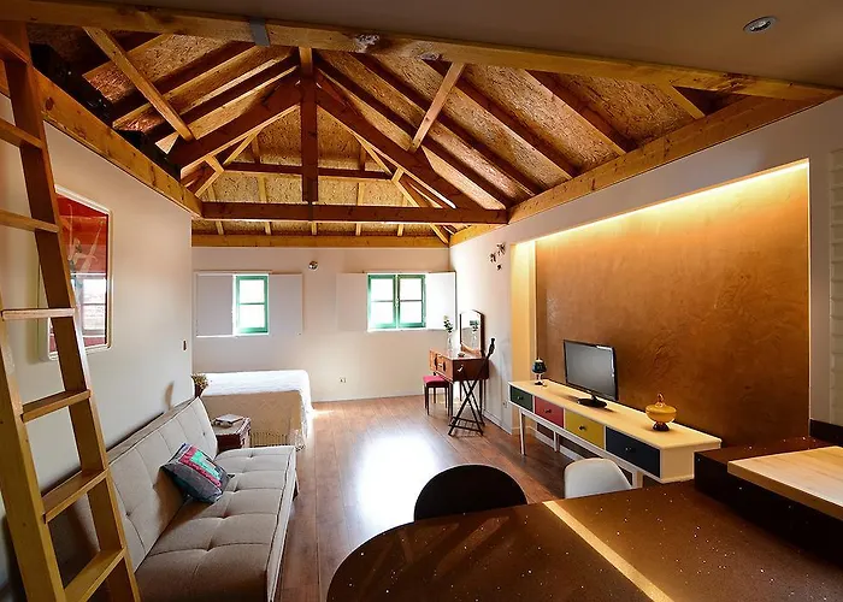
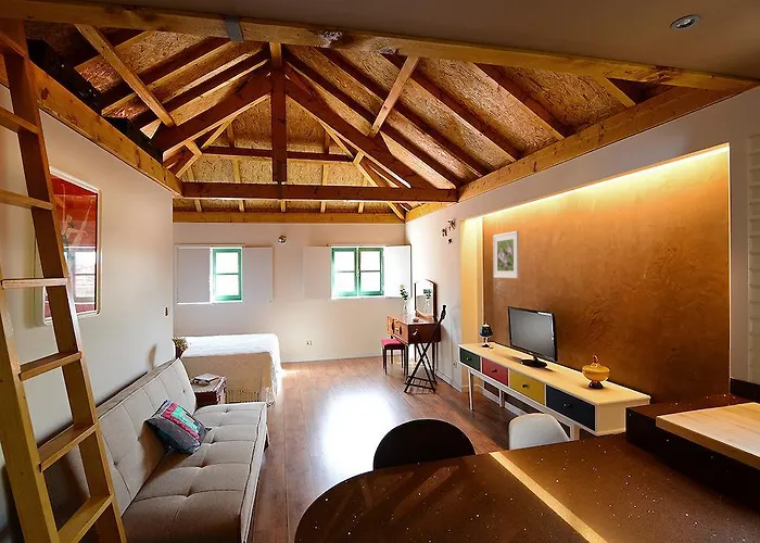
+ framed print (505, 255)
